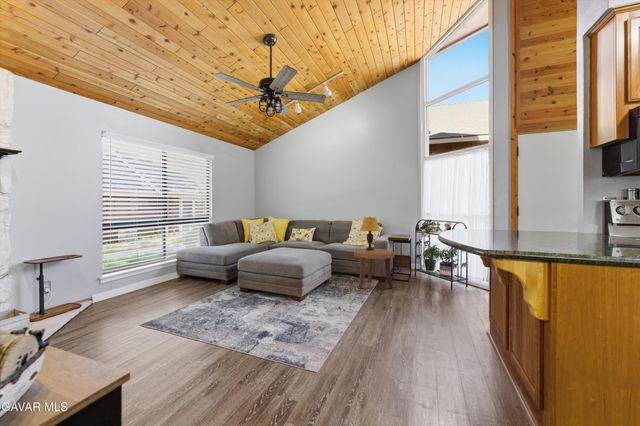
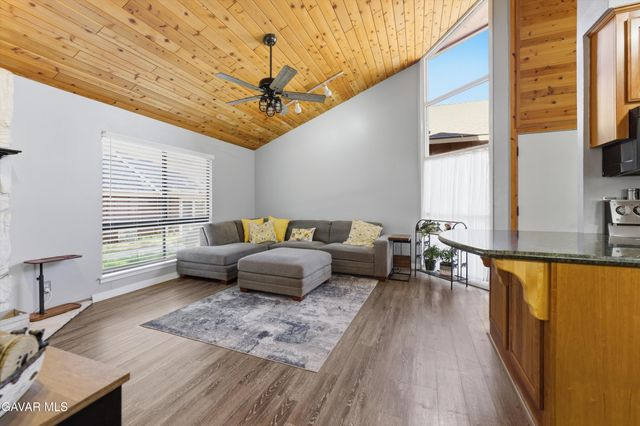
- table lamp (369, 233)
- side table (372, 268)
